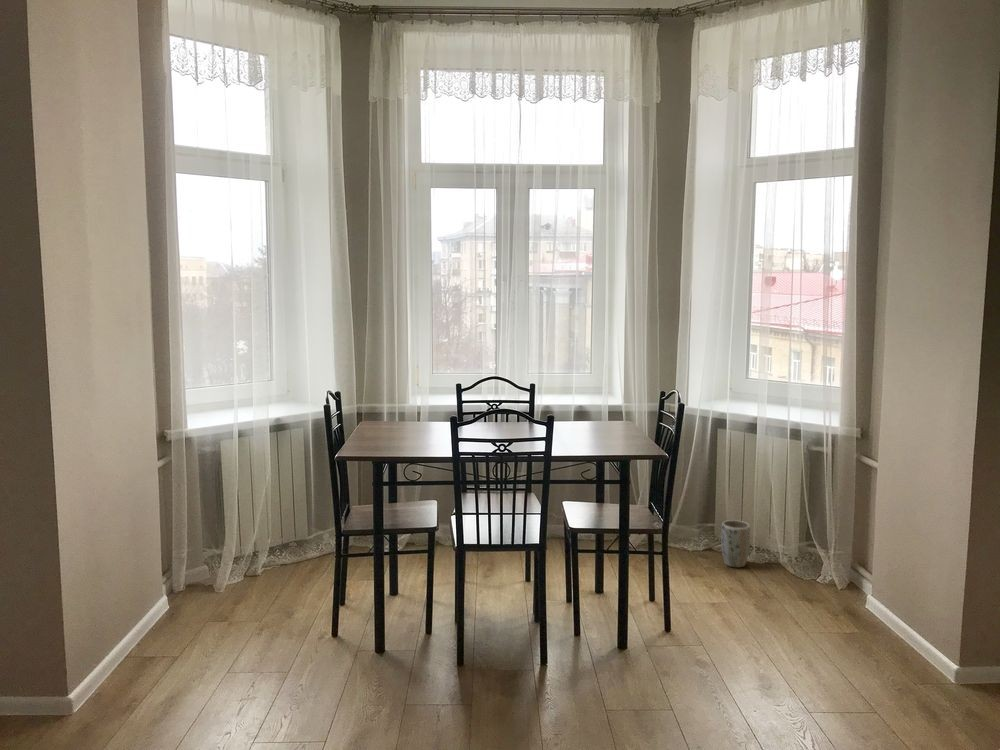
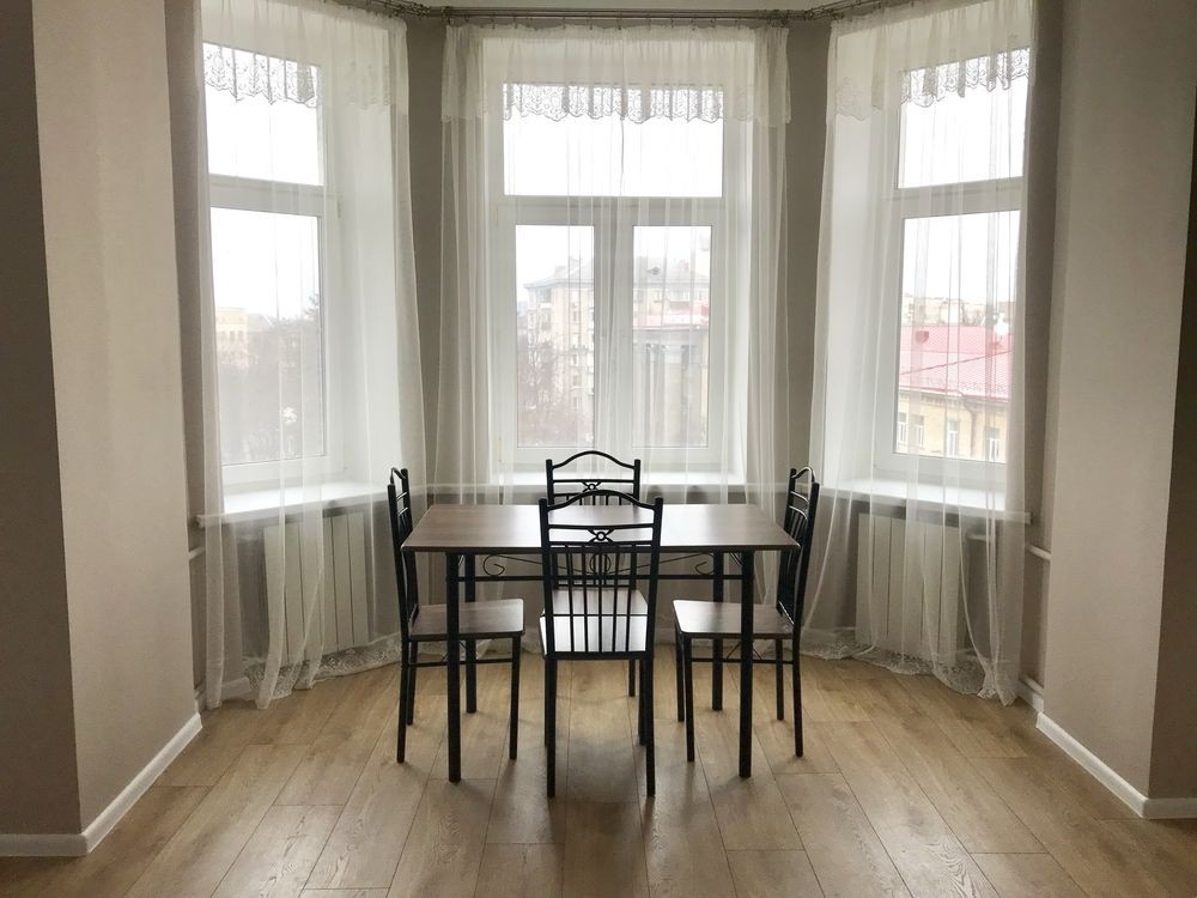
- plant pot (735, 544)
